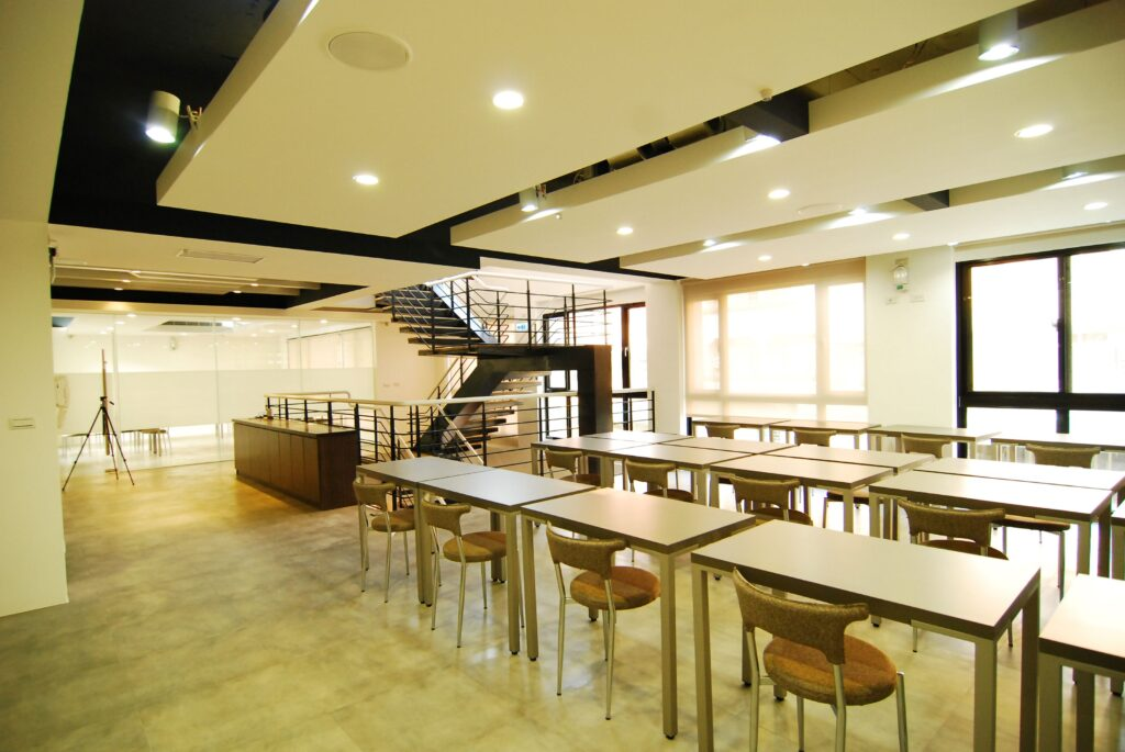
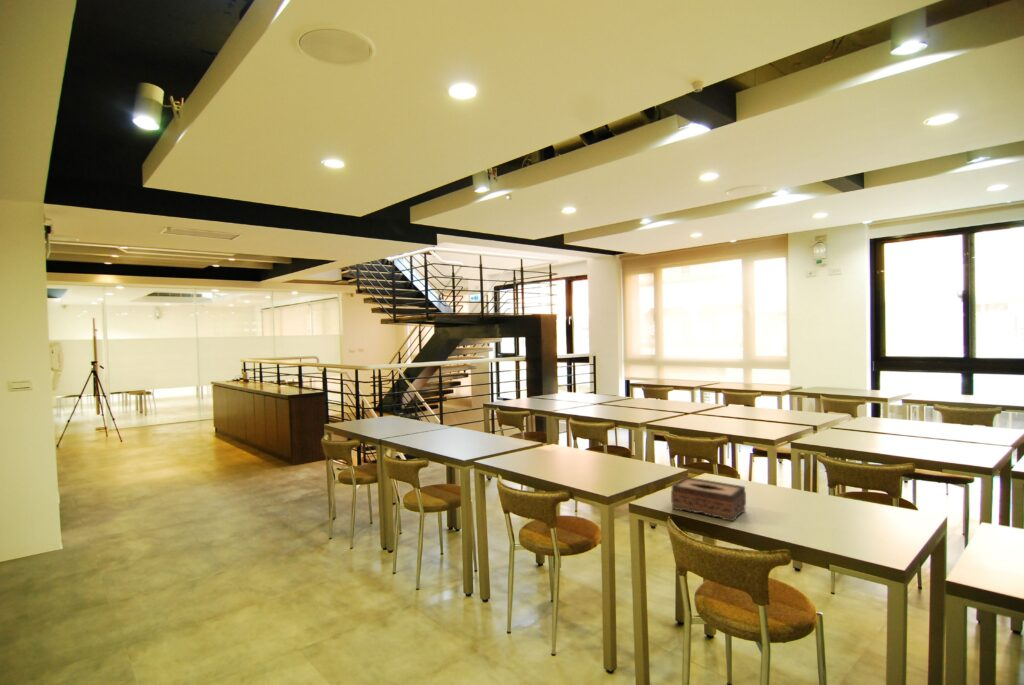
+ tissue box (708, 497)
